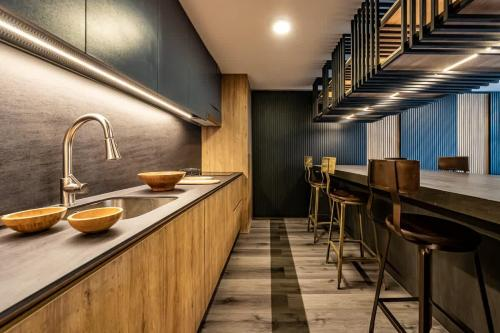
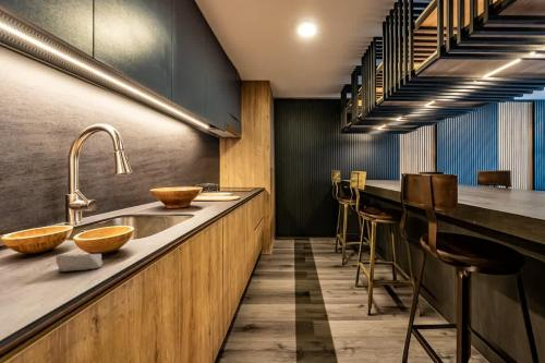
+ soap bar (80, 259)
